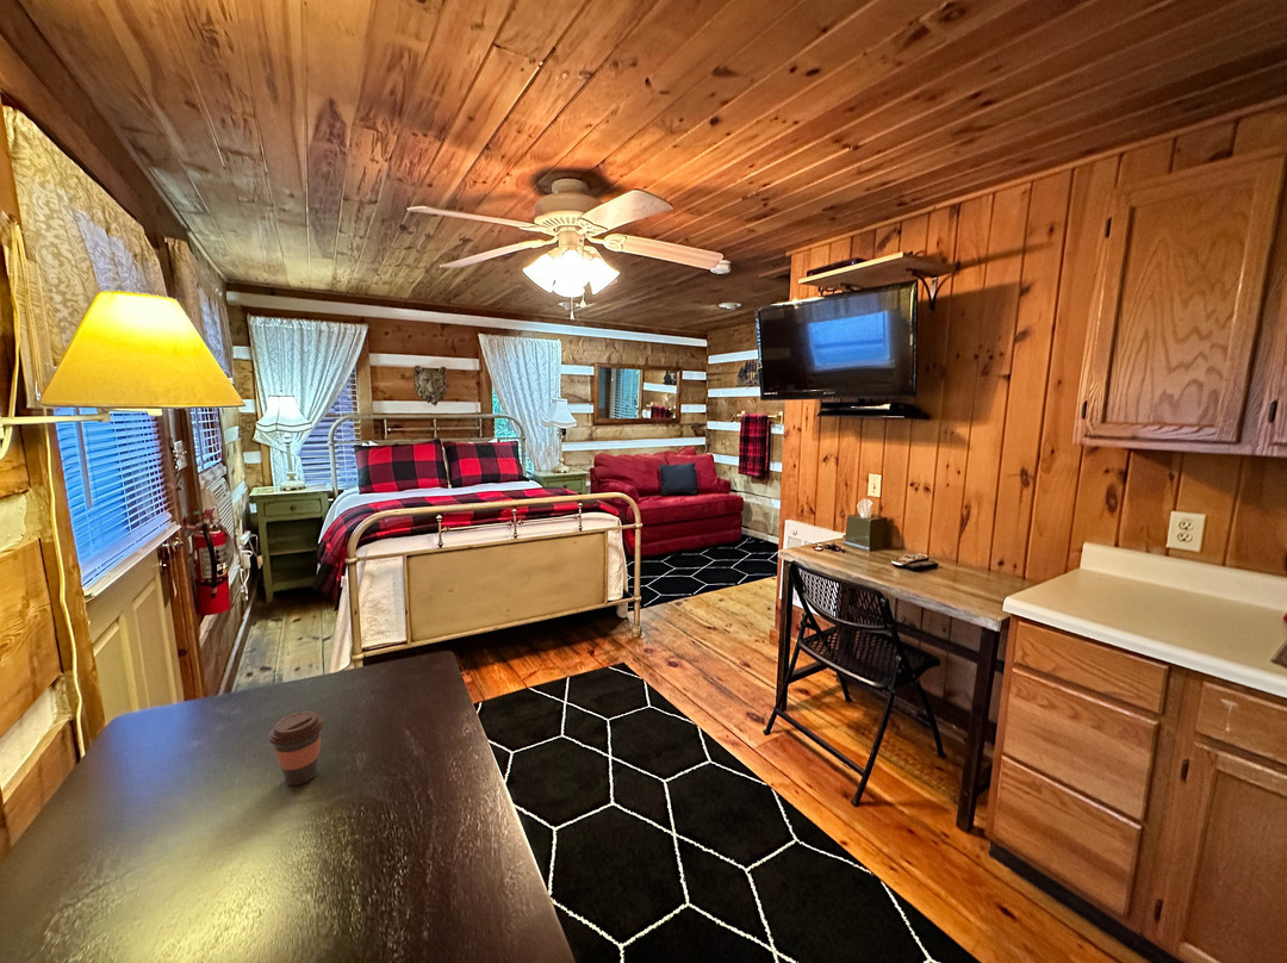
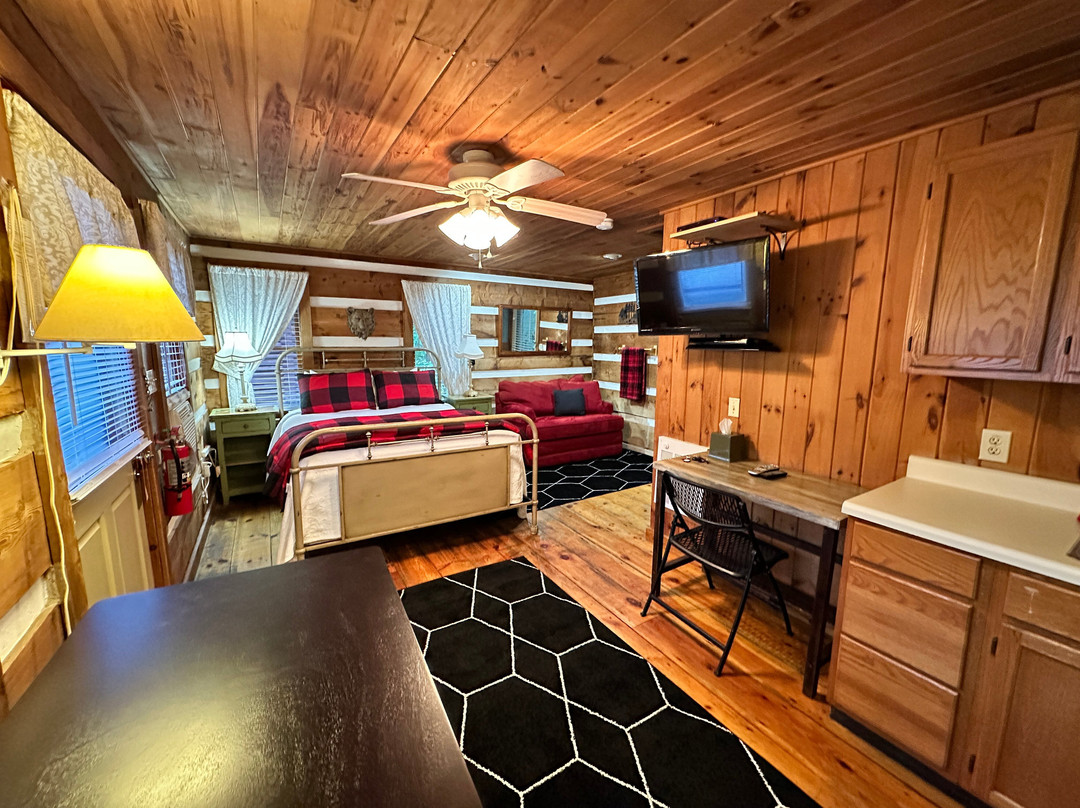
- coffee cup (298, 748)
